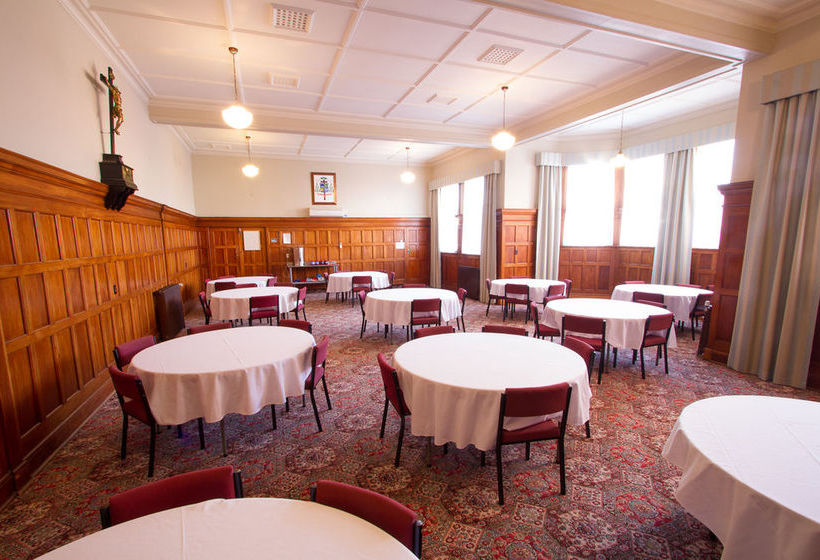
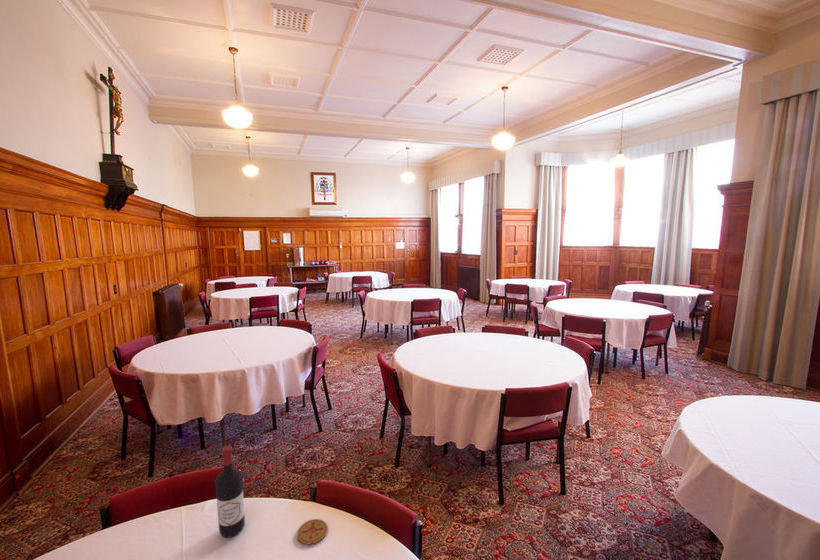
+ wine bottle (229, 489)
+ coaster (312, 531)
